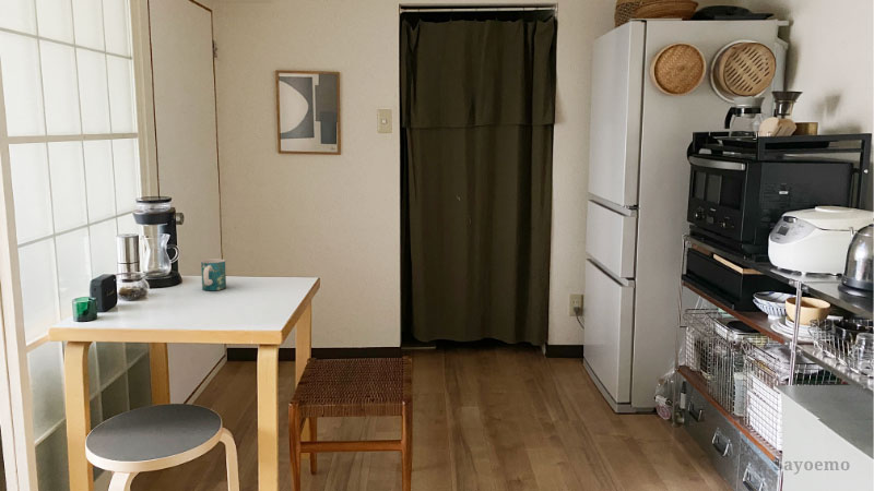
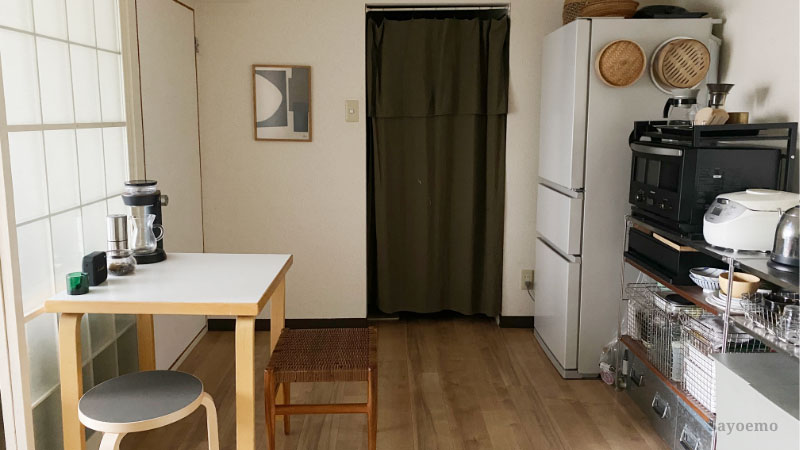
- mug (211, 275)
